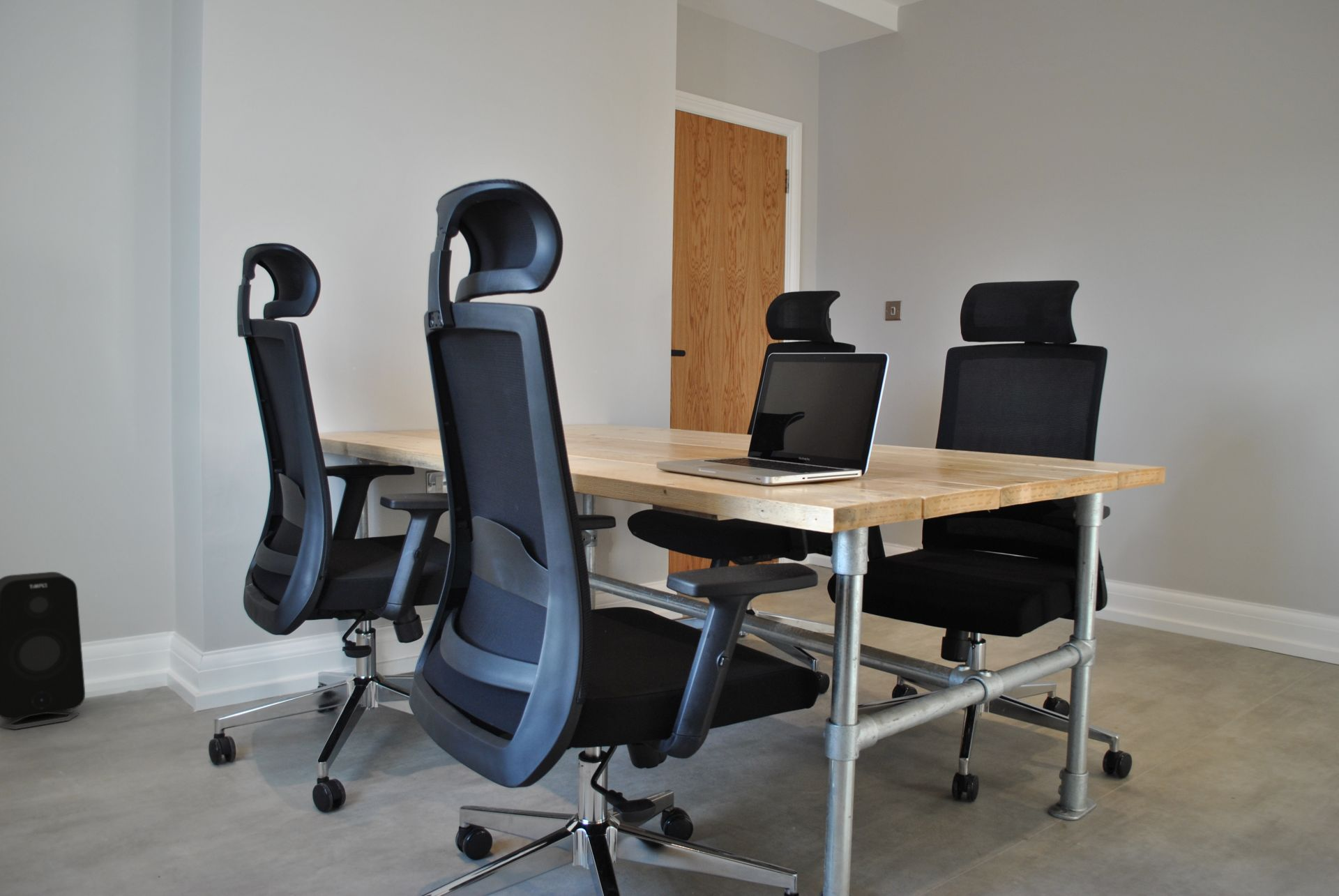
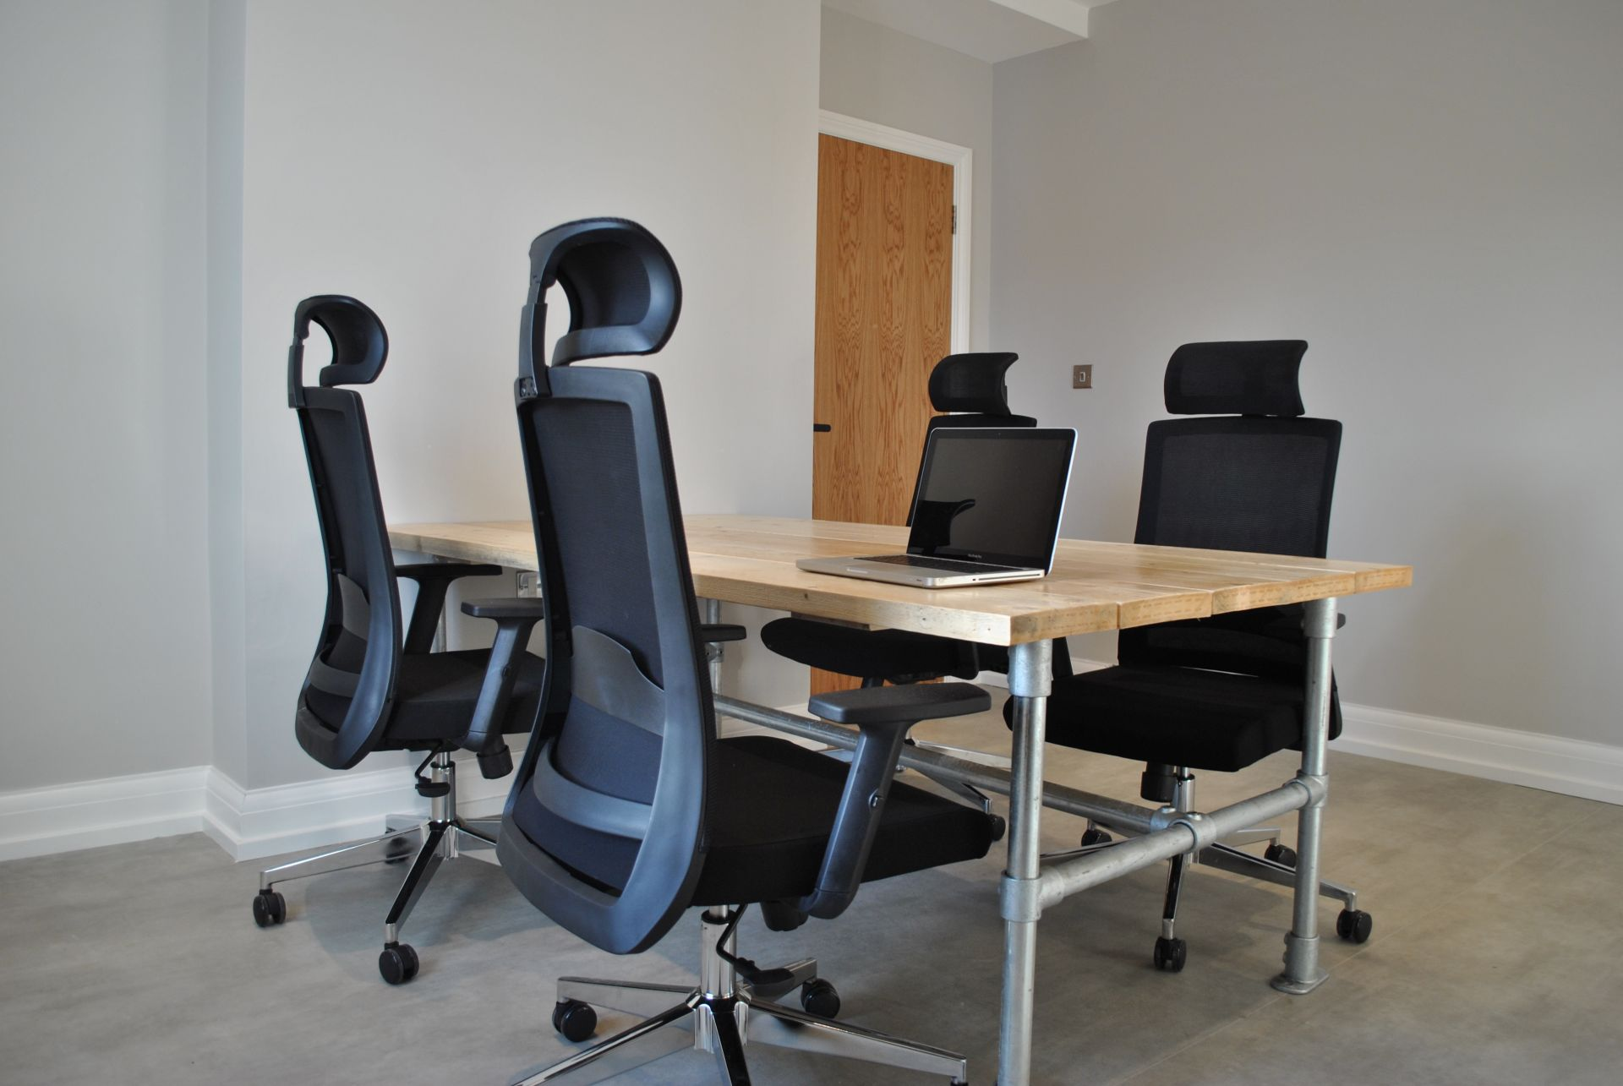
- speaker (36, 644)
